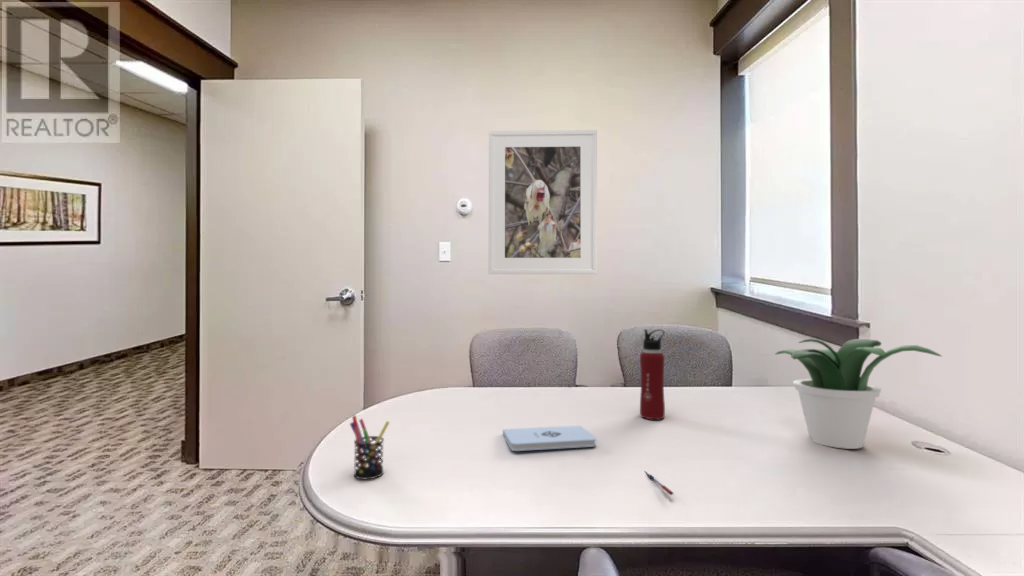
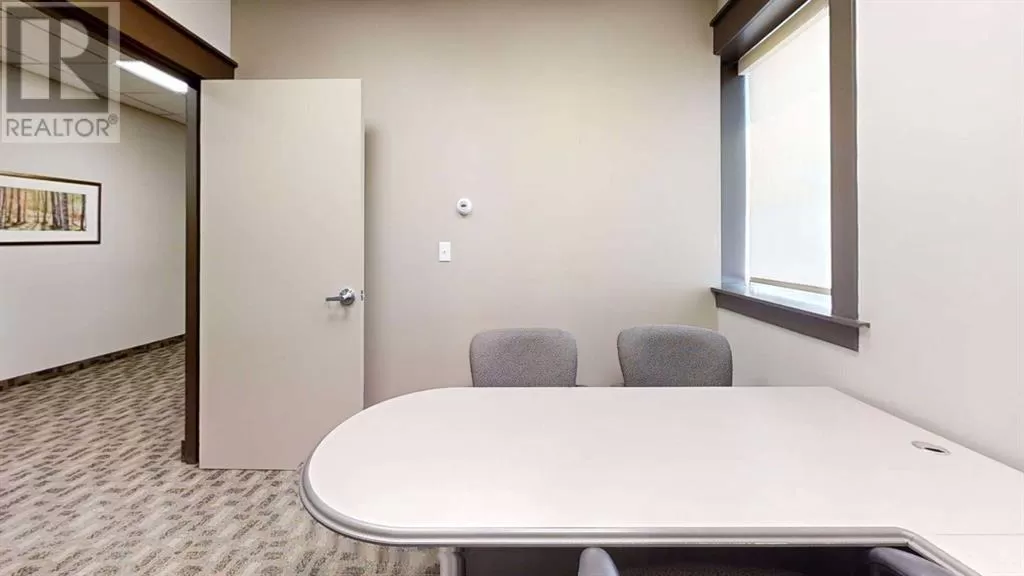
- water bottle (652, 372)
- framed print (542, 202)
- potted plant (848, 391)
- pen (656, 481)
- pen holder (366, 445)
- notepad (548, 437)
